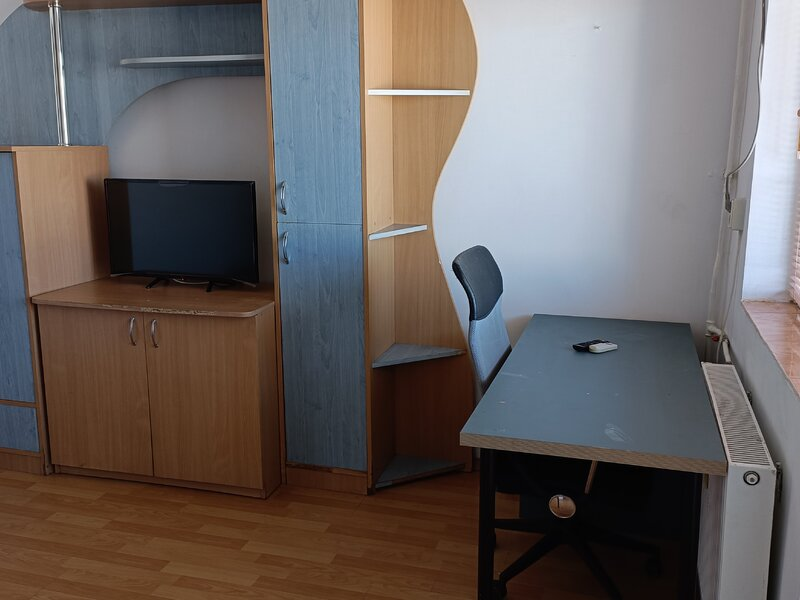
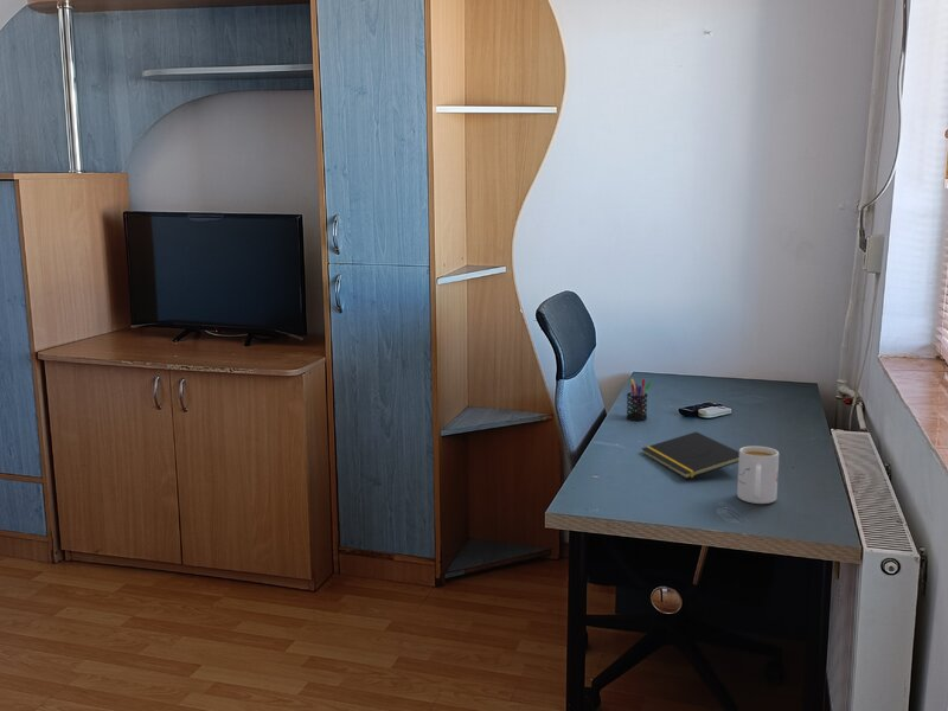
+ notepad (691, 454)
+ mug (757, 476)
+ pen holder (639, 397)
